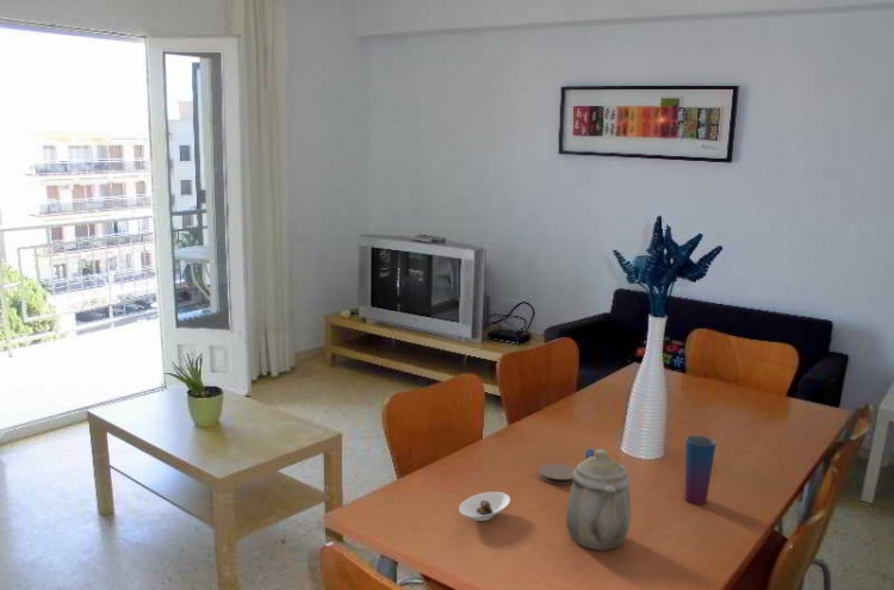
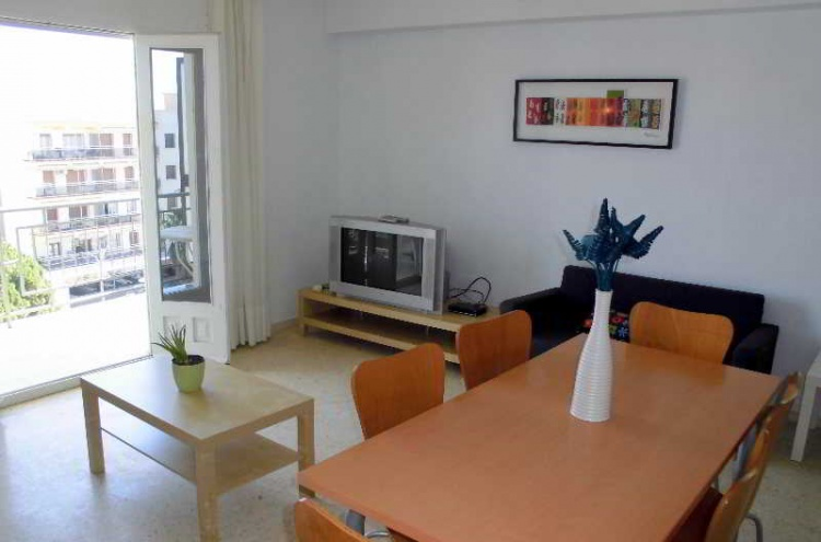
- saucer (484, 508)
- cup (697, 470)
- teapot (600, 495)
- coaster (558, 473)
